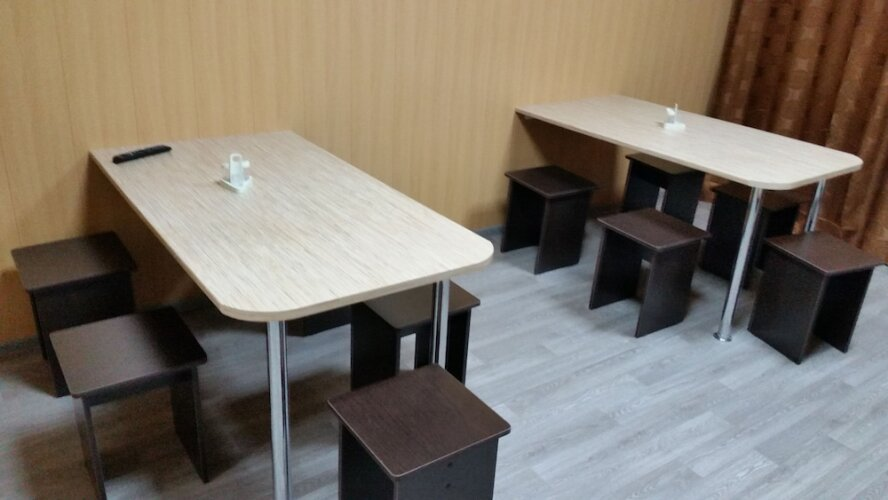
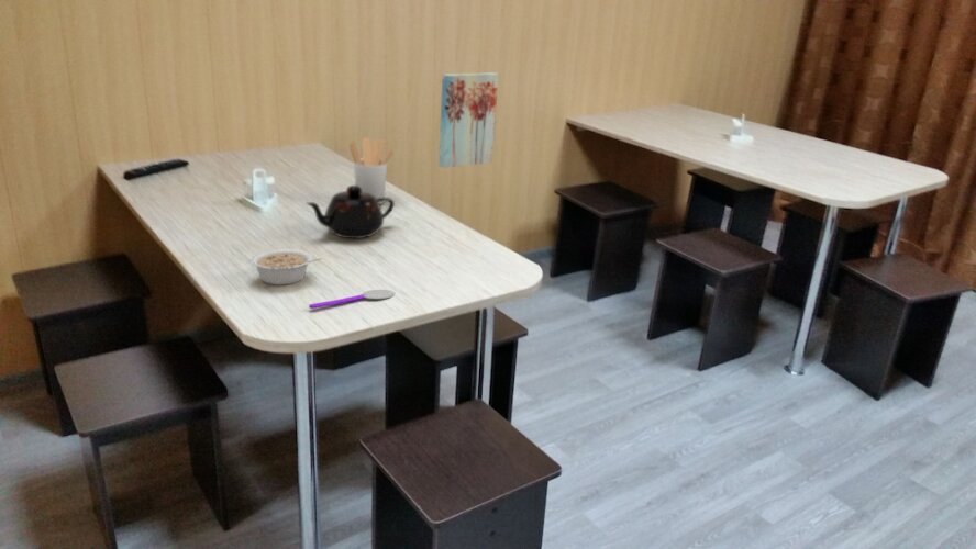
+ teapot (351, 210)
+ wall art (468, 120)
+ utensil holder (370, 169)
+ spoon (353, 298)
+ legume (285, 266)
